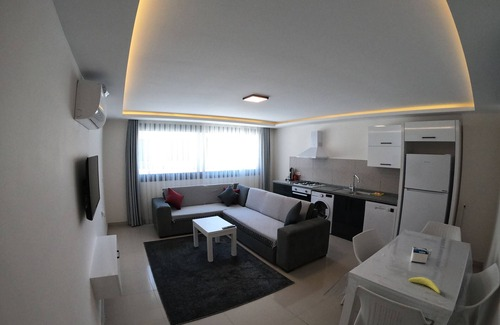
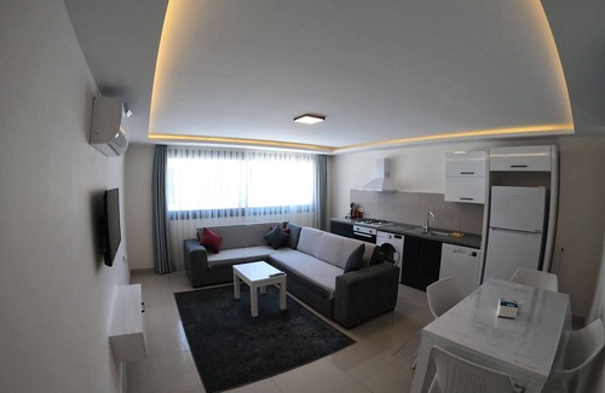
- banana (425, 282)
